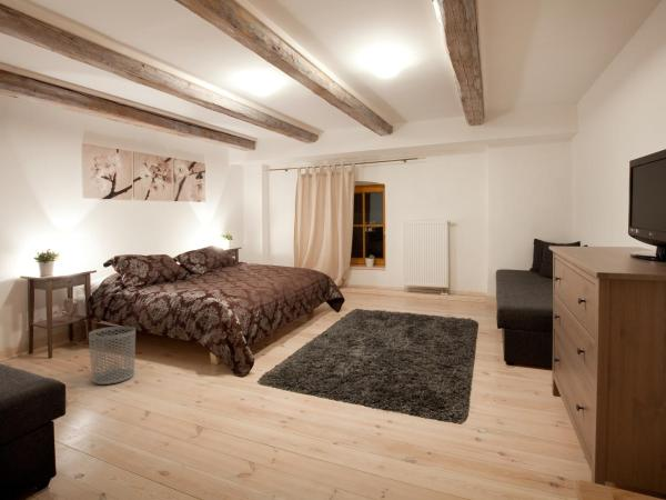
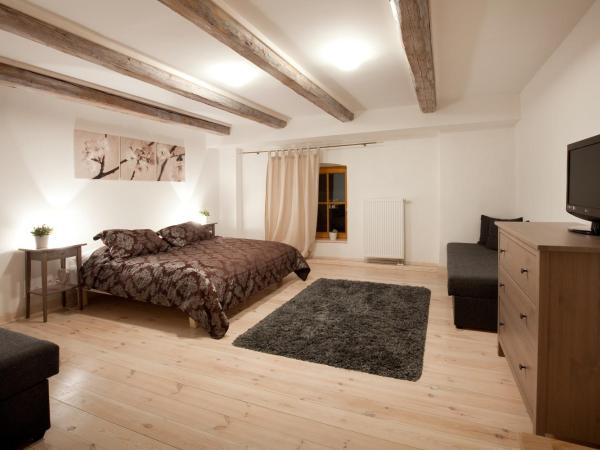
- waste bin (113, 354)
